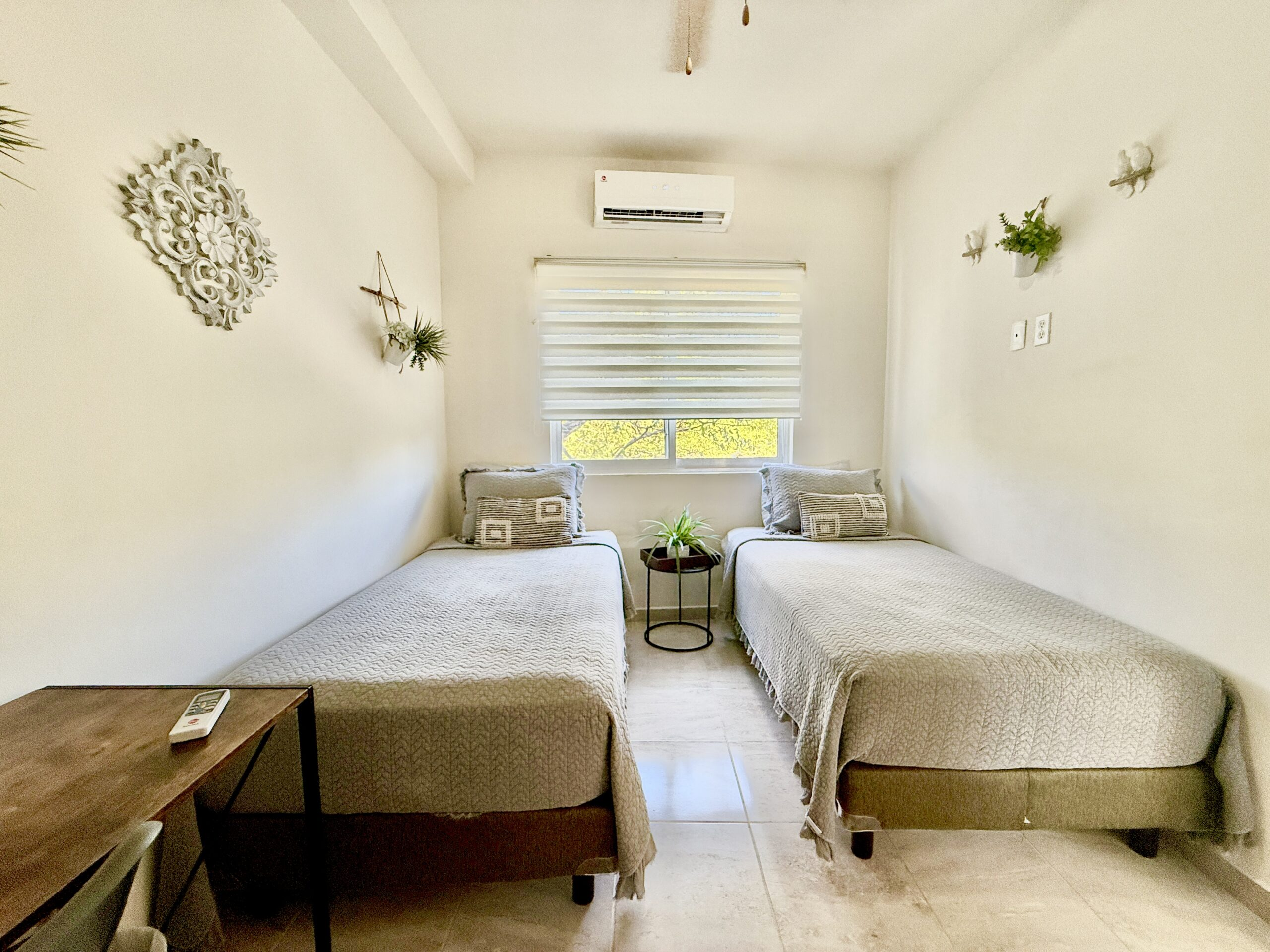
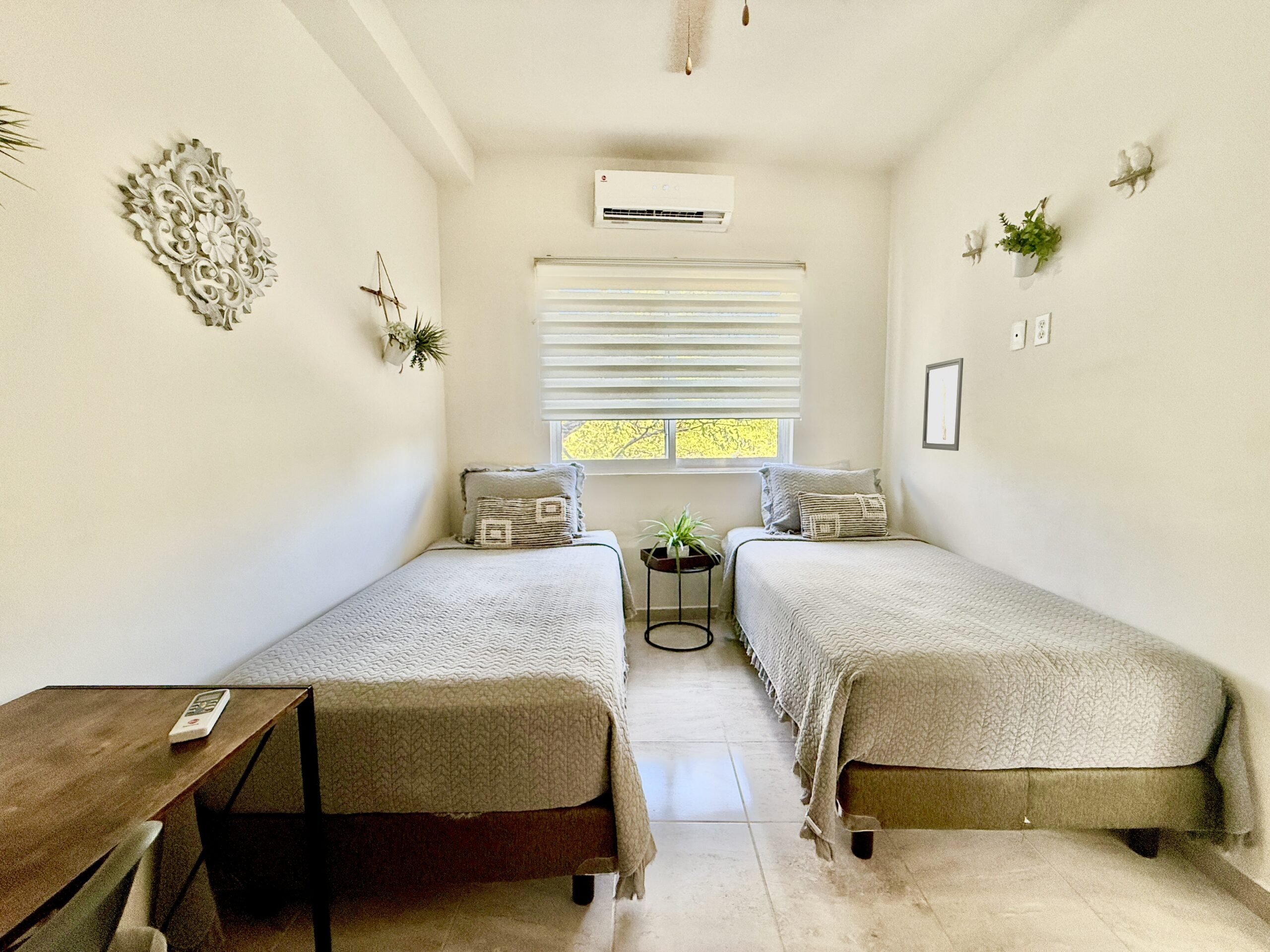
+ wall art (941, 406)
